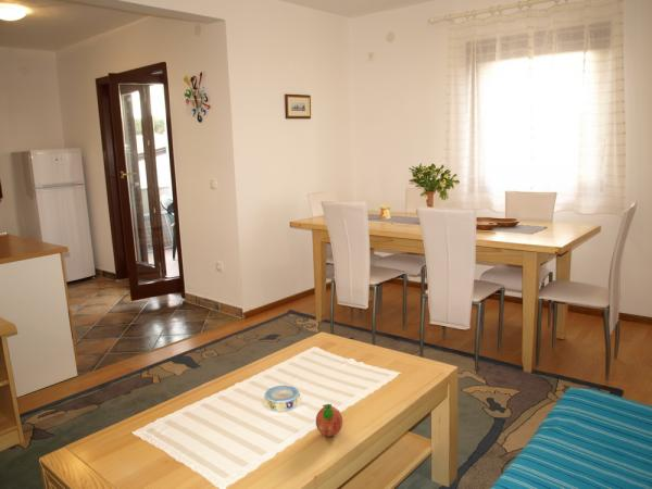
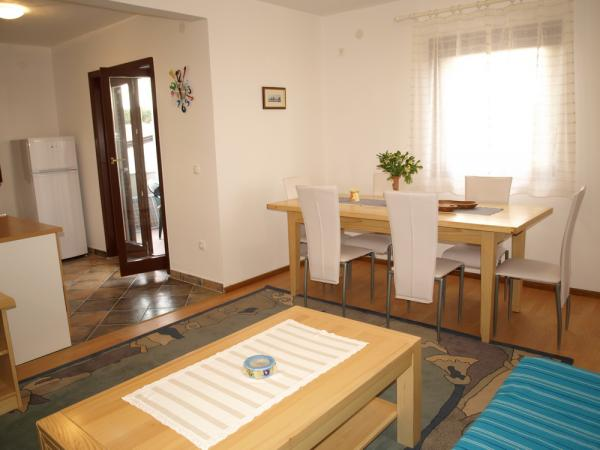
- fruit (328, 418)
